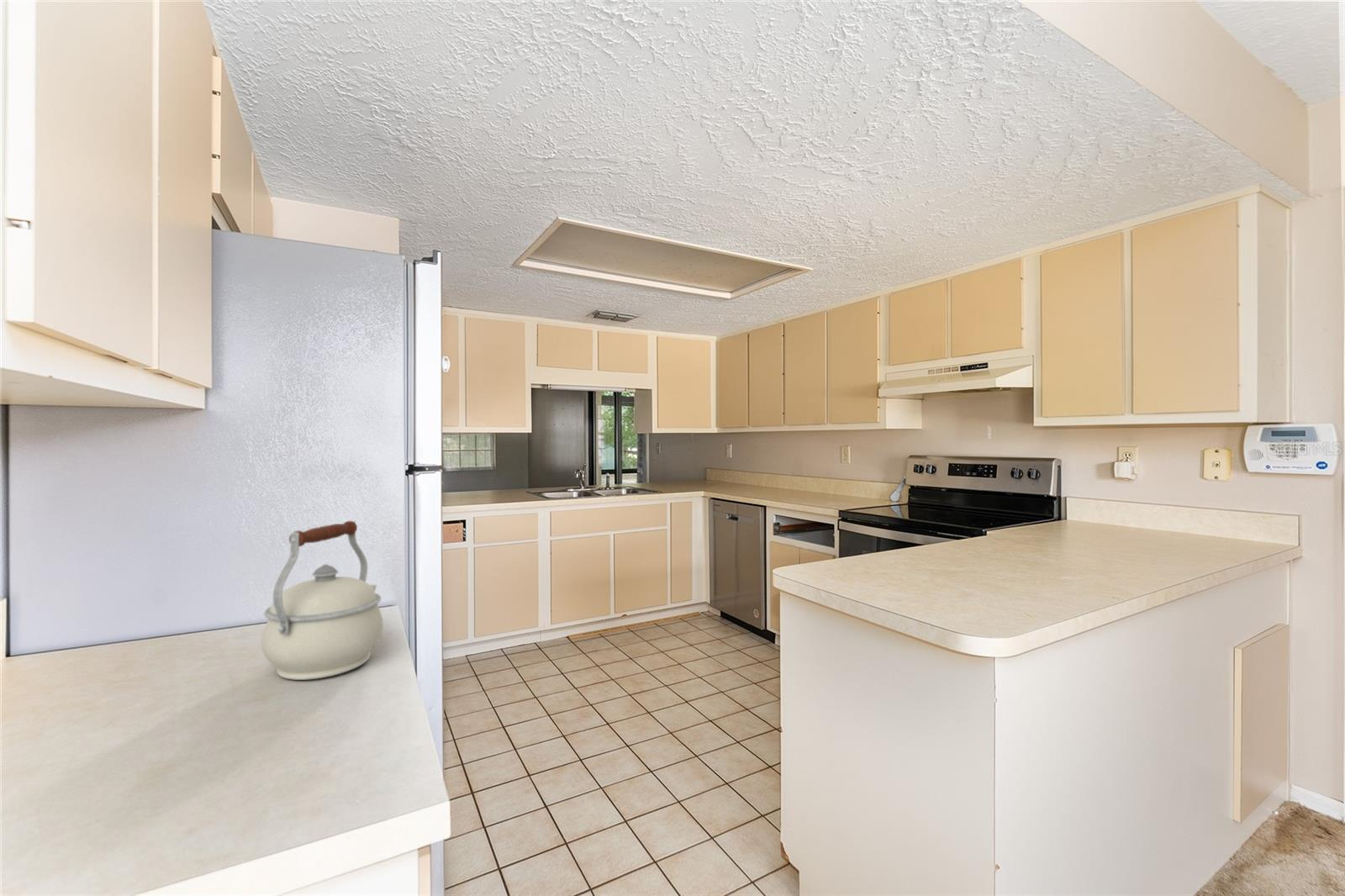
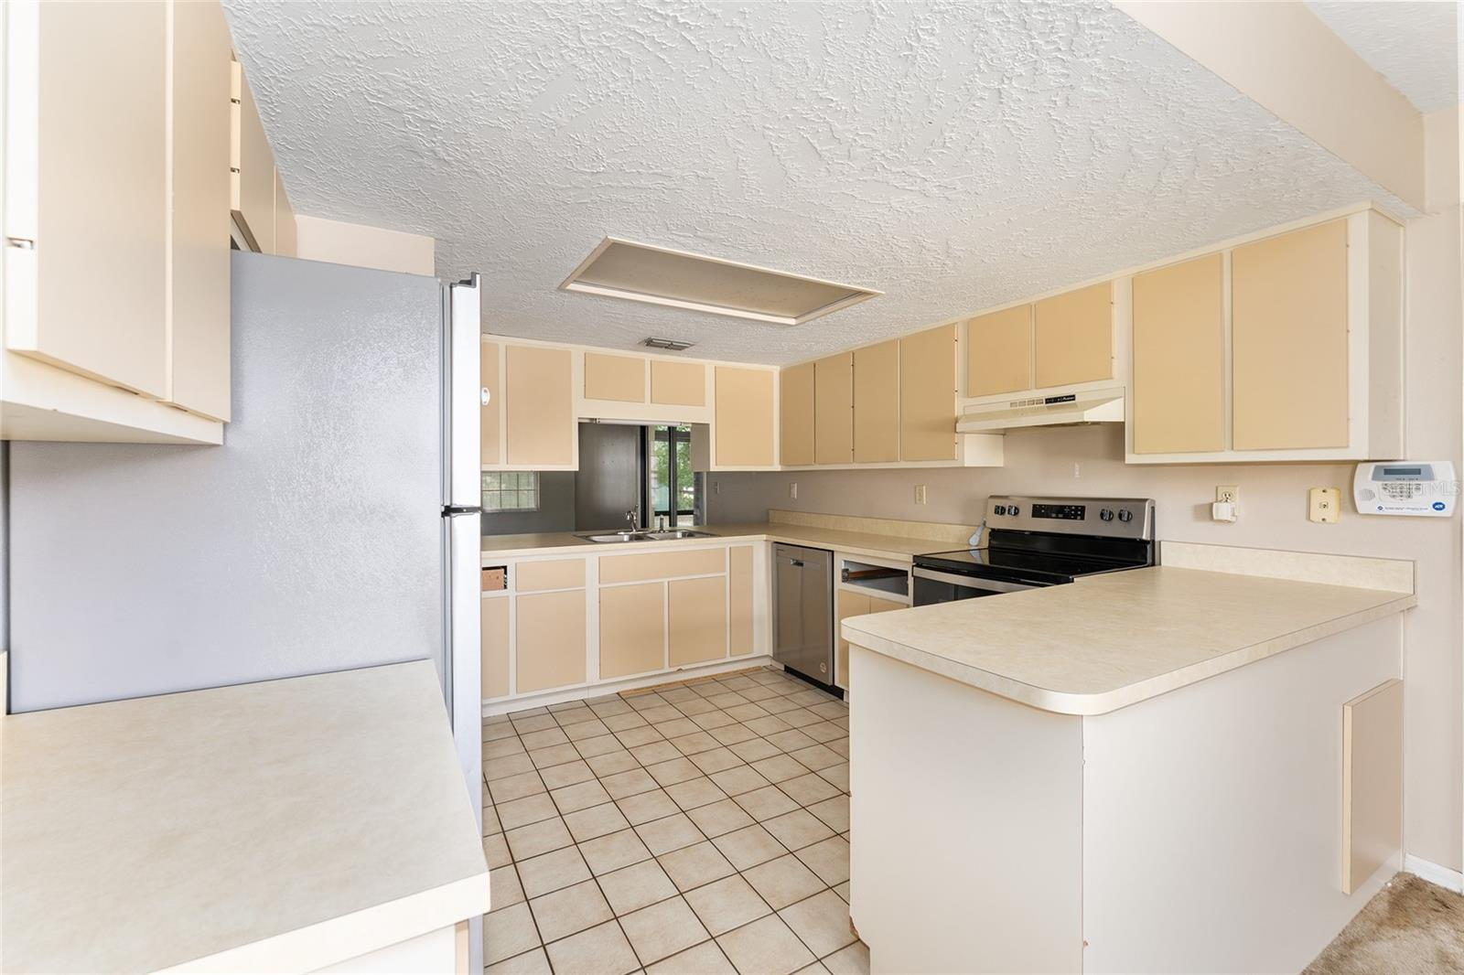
- kettle (331, 593)
